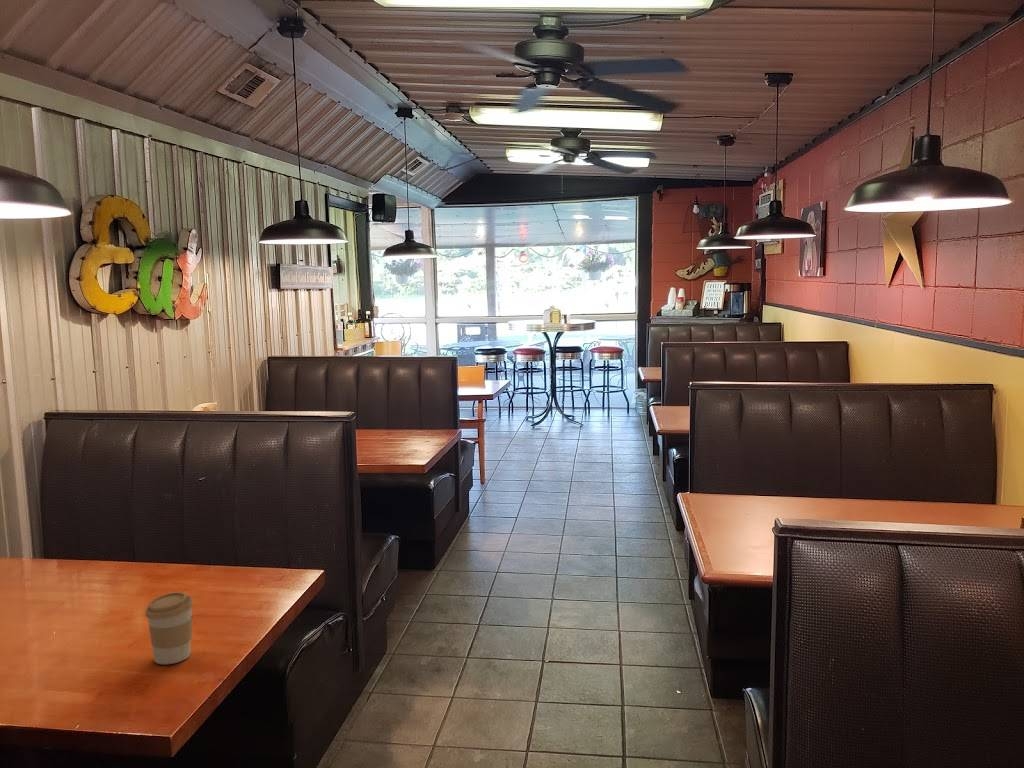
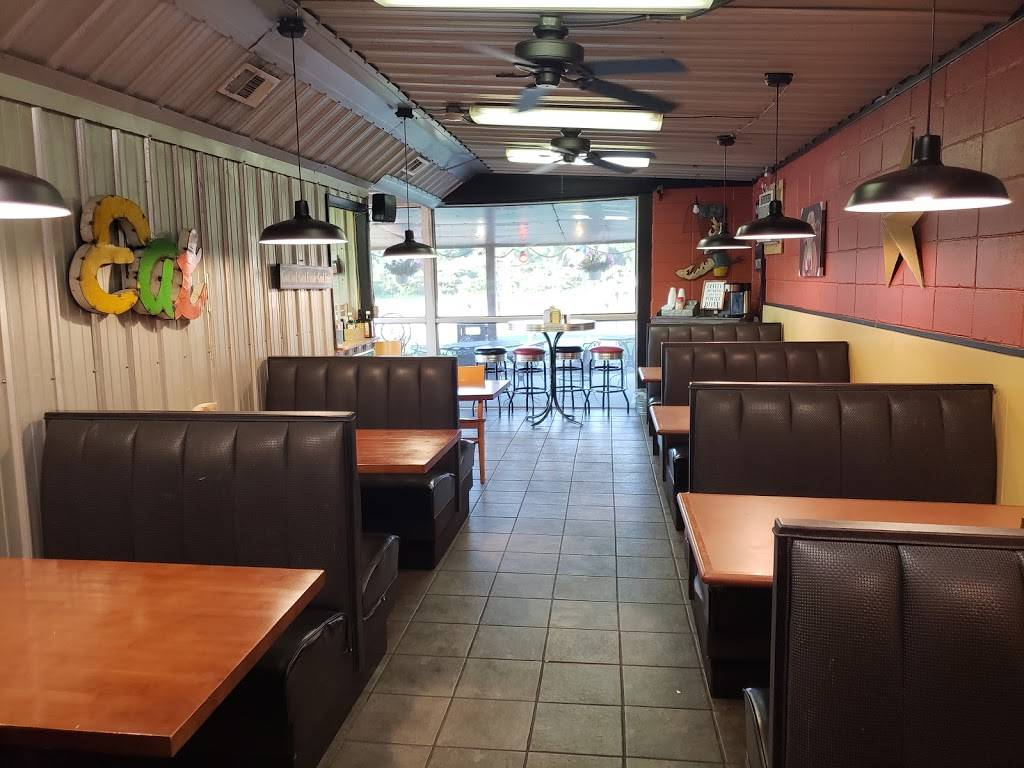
- coffee cup (170, 627)
